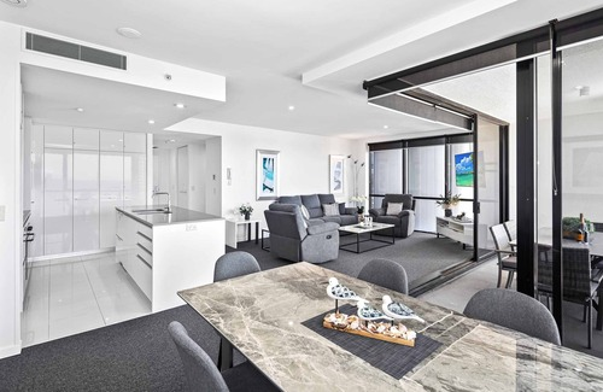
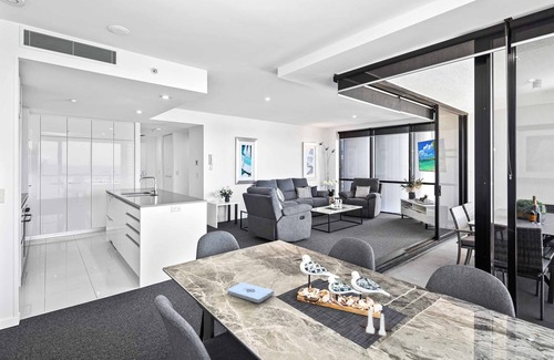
+ notepad (249, 291)
+ salt and pepper shaker set (375, 321)
